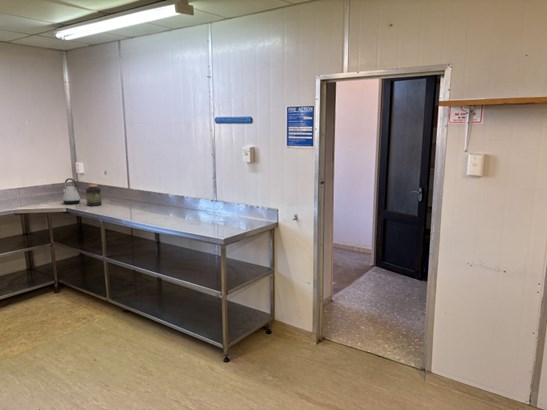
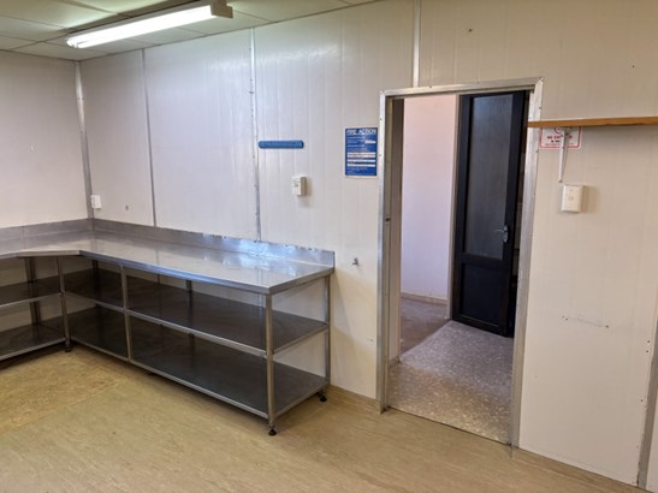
- jar (93, 194)
- kettle (70, 190)
